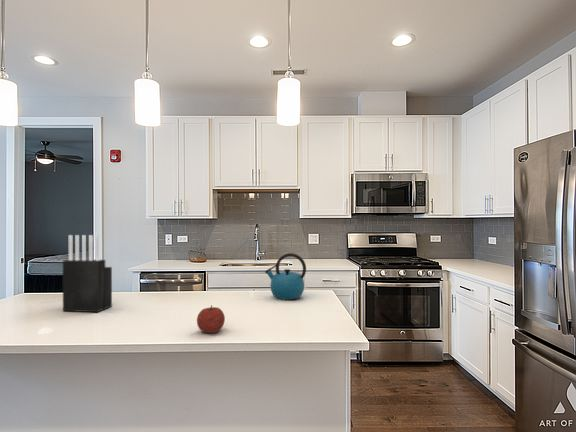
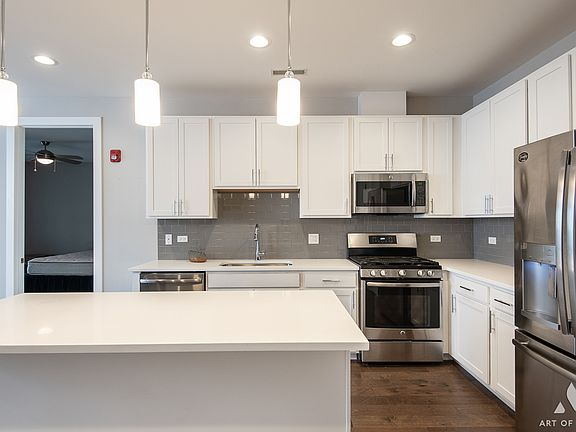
- fruit (211, 318)
- kettle (285, 275)
- knife block (89, 271)
